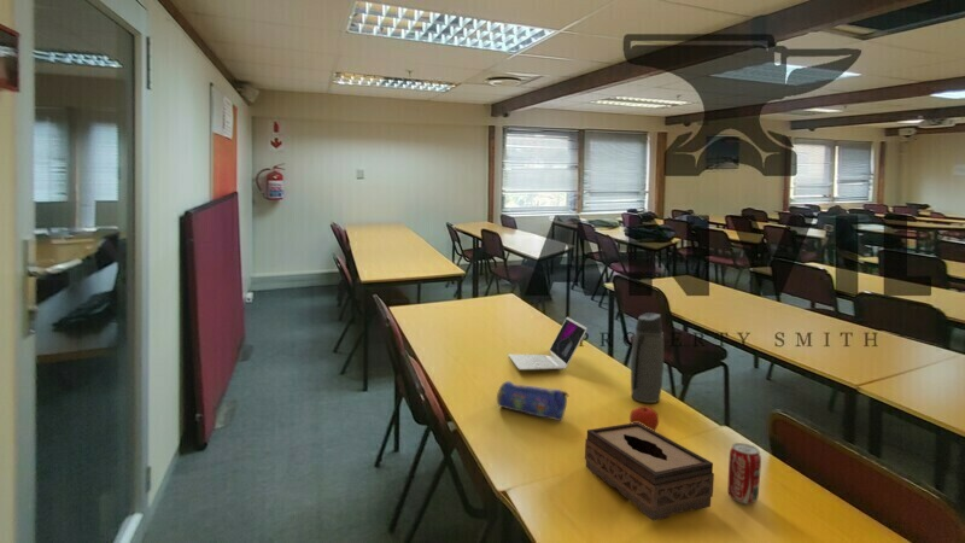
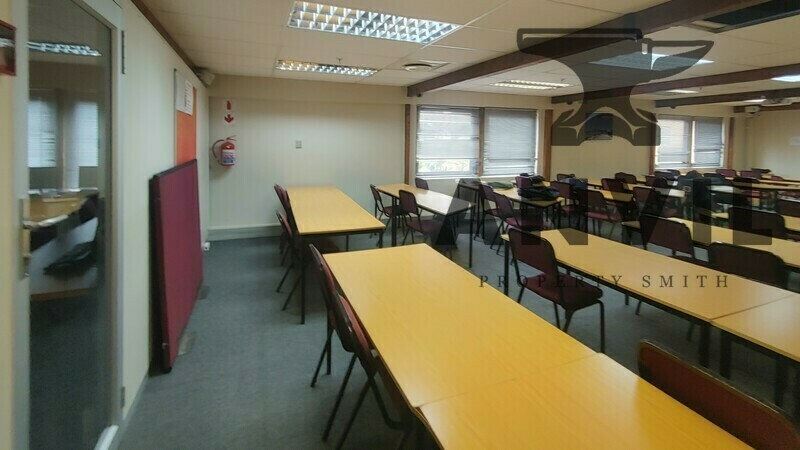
- tissue box (644, 465)
- laptop (552, 343)
- water bottle (647, 356)
- apple (644, 418)
- beverage can (743, 473)
- pencil case (531, 398)
